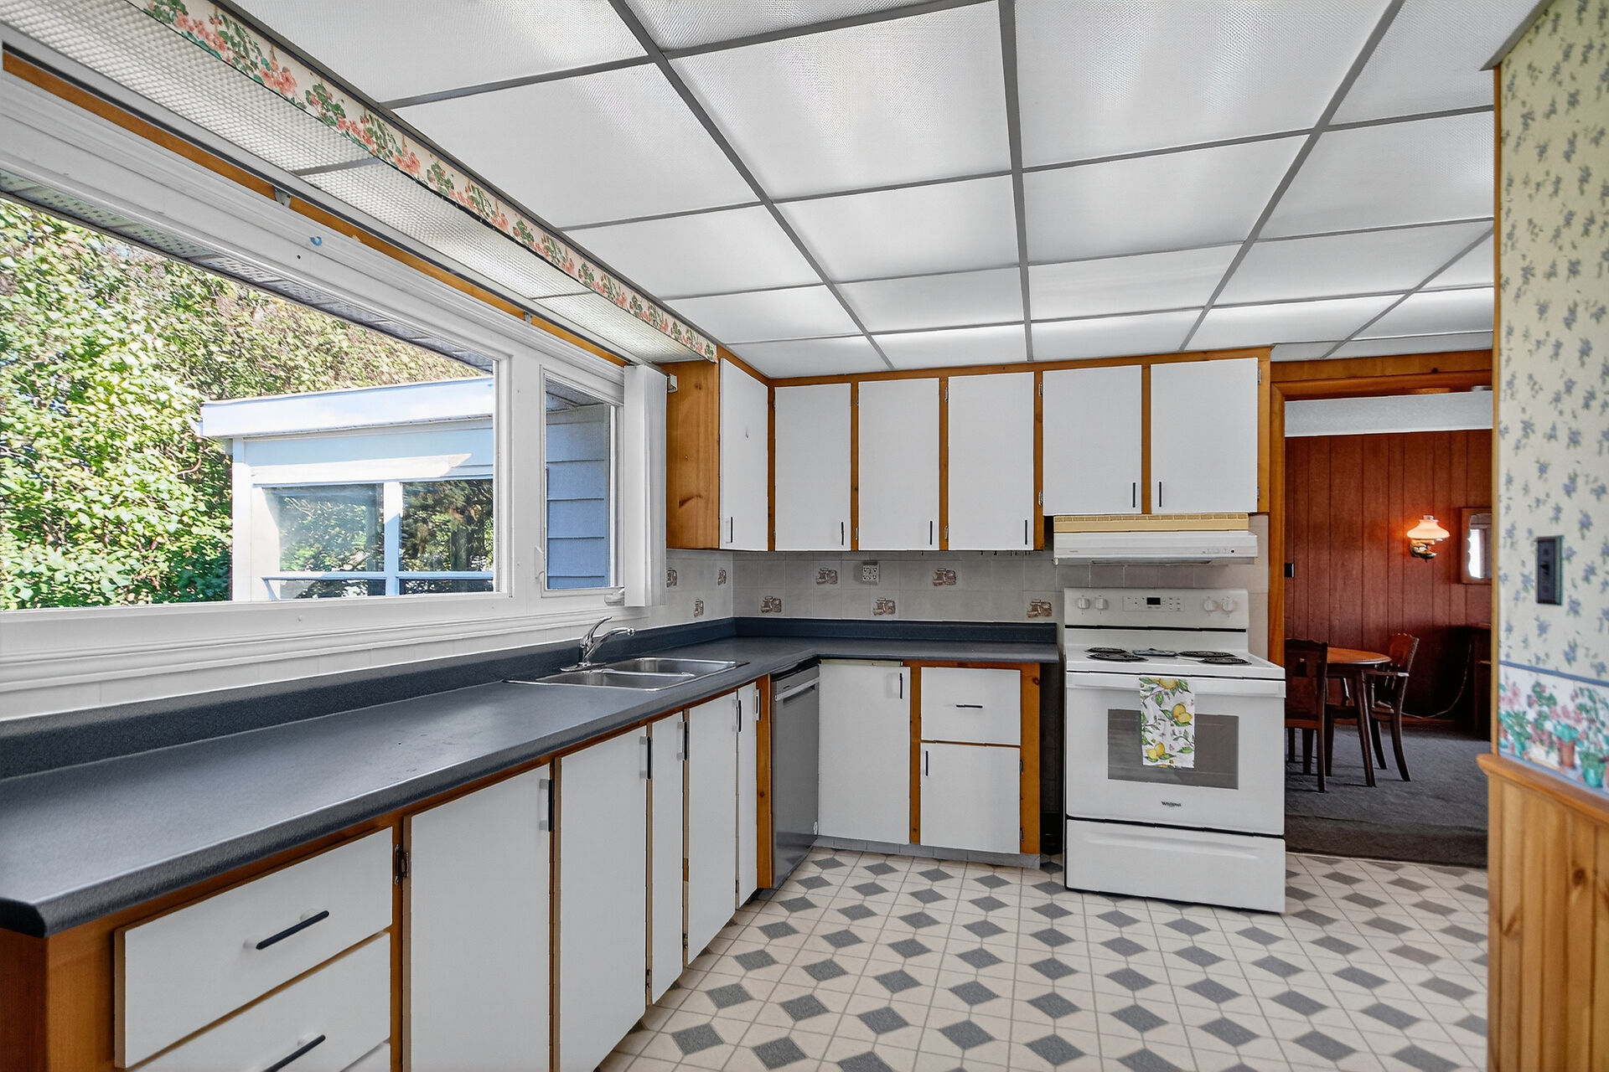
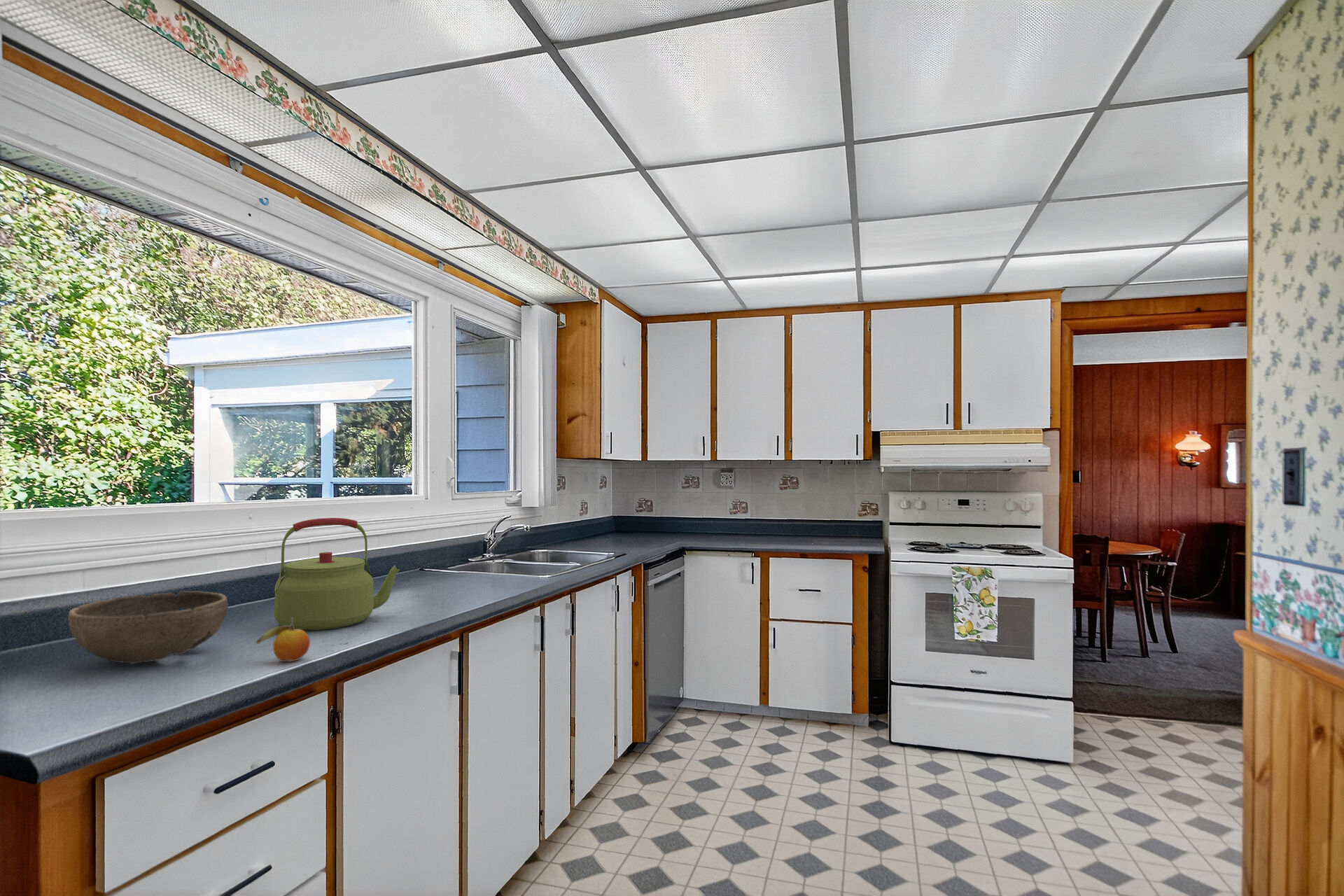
+ kettle (340, 568)
+ fruit (281, 638)
+ bowl (152, 629)
